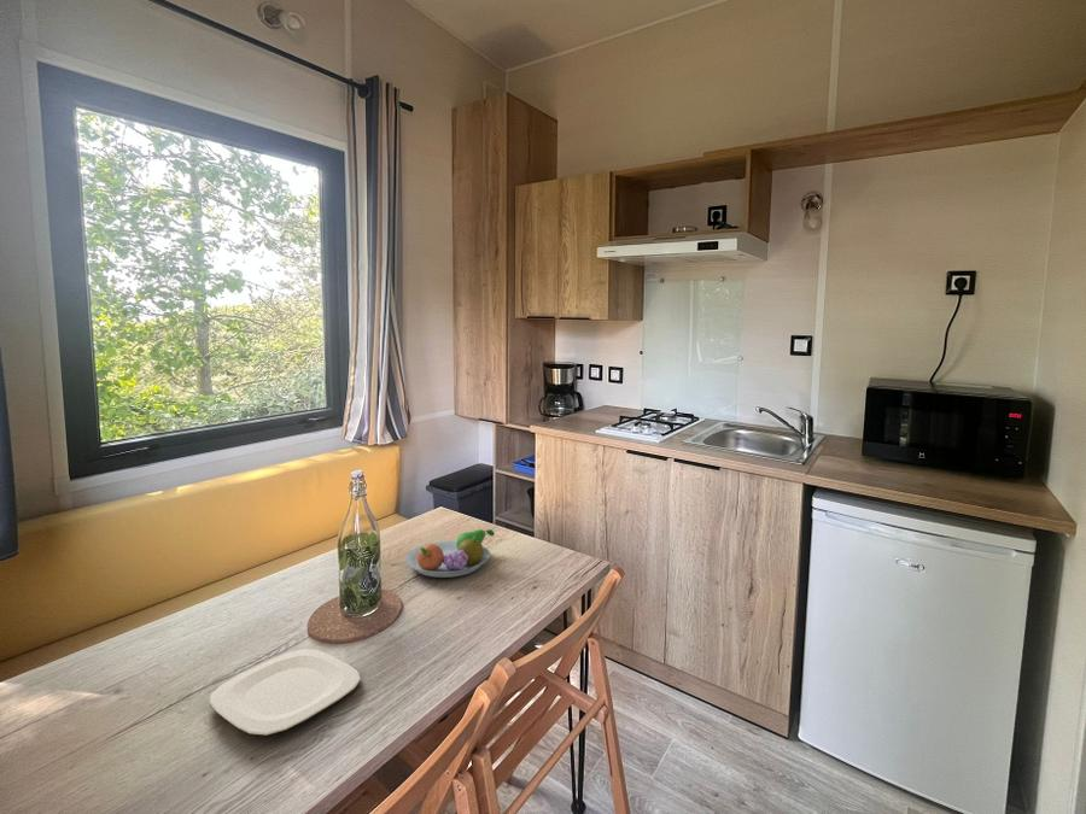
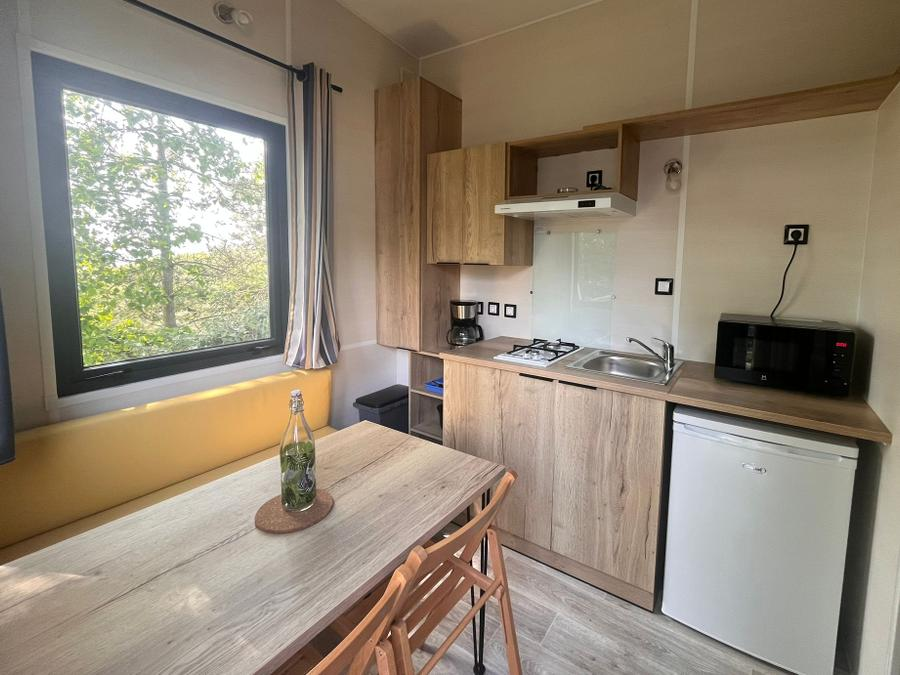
- fruit bowl (451, 546)
- plate (287, 689)
